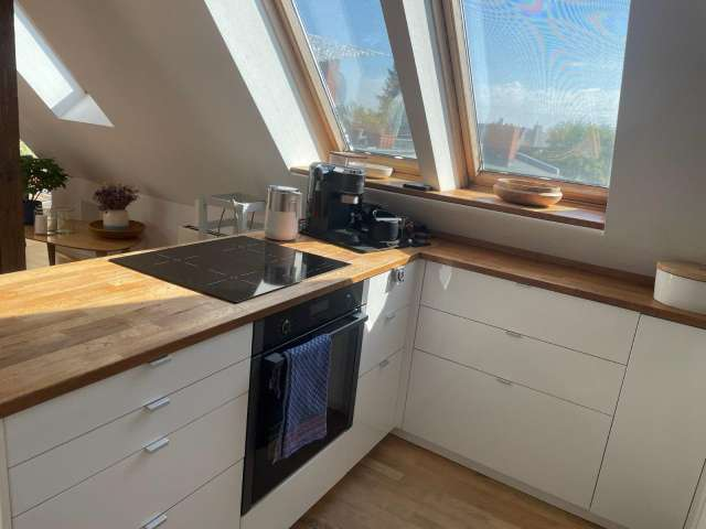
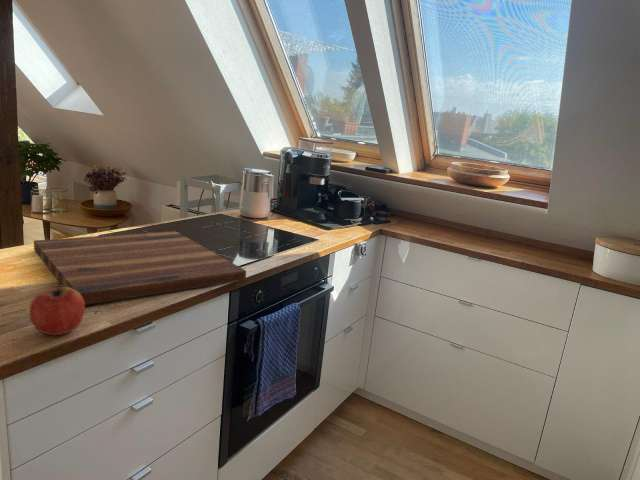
+ apple (57, 308)
+ cutting board (137, 260)
